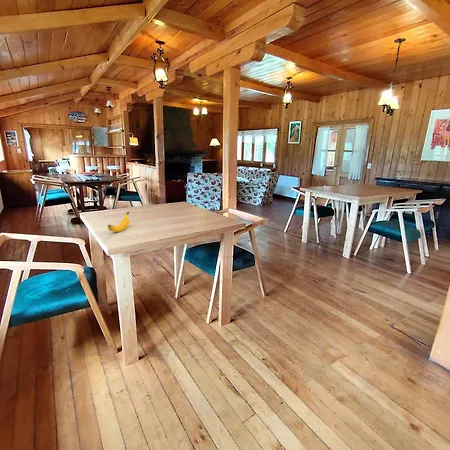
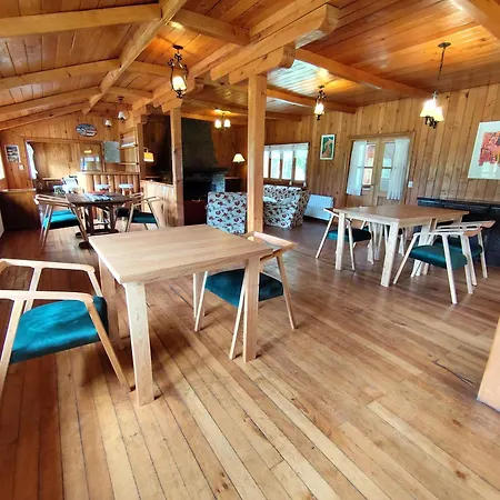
- banana (120, 223)
